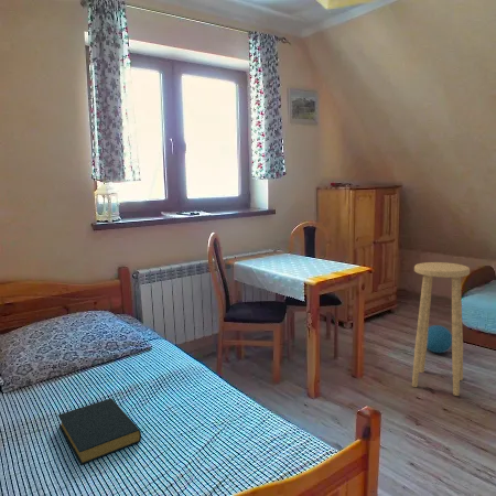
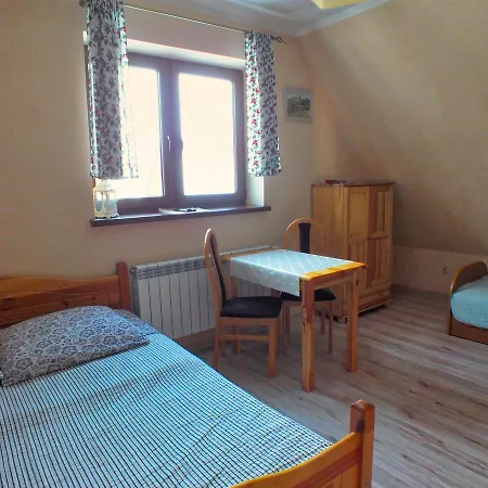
- hardback book (98, 427)
- ball (436, 338)
- stool (428, 325)
